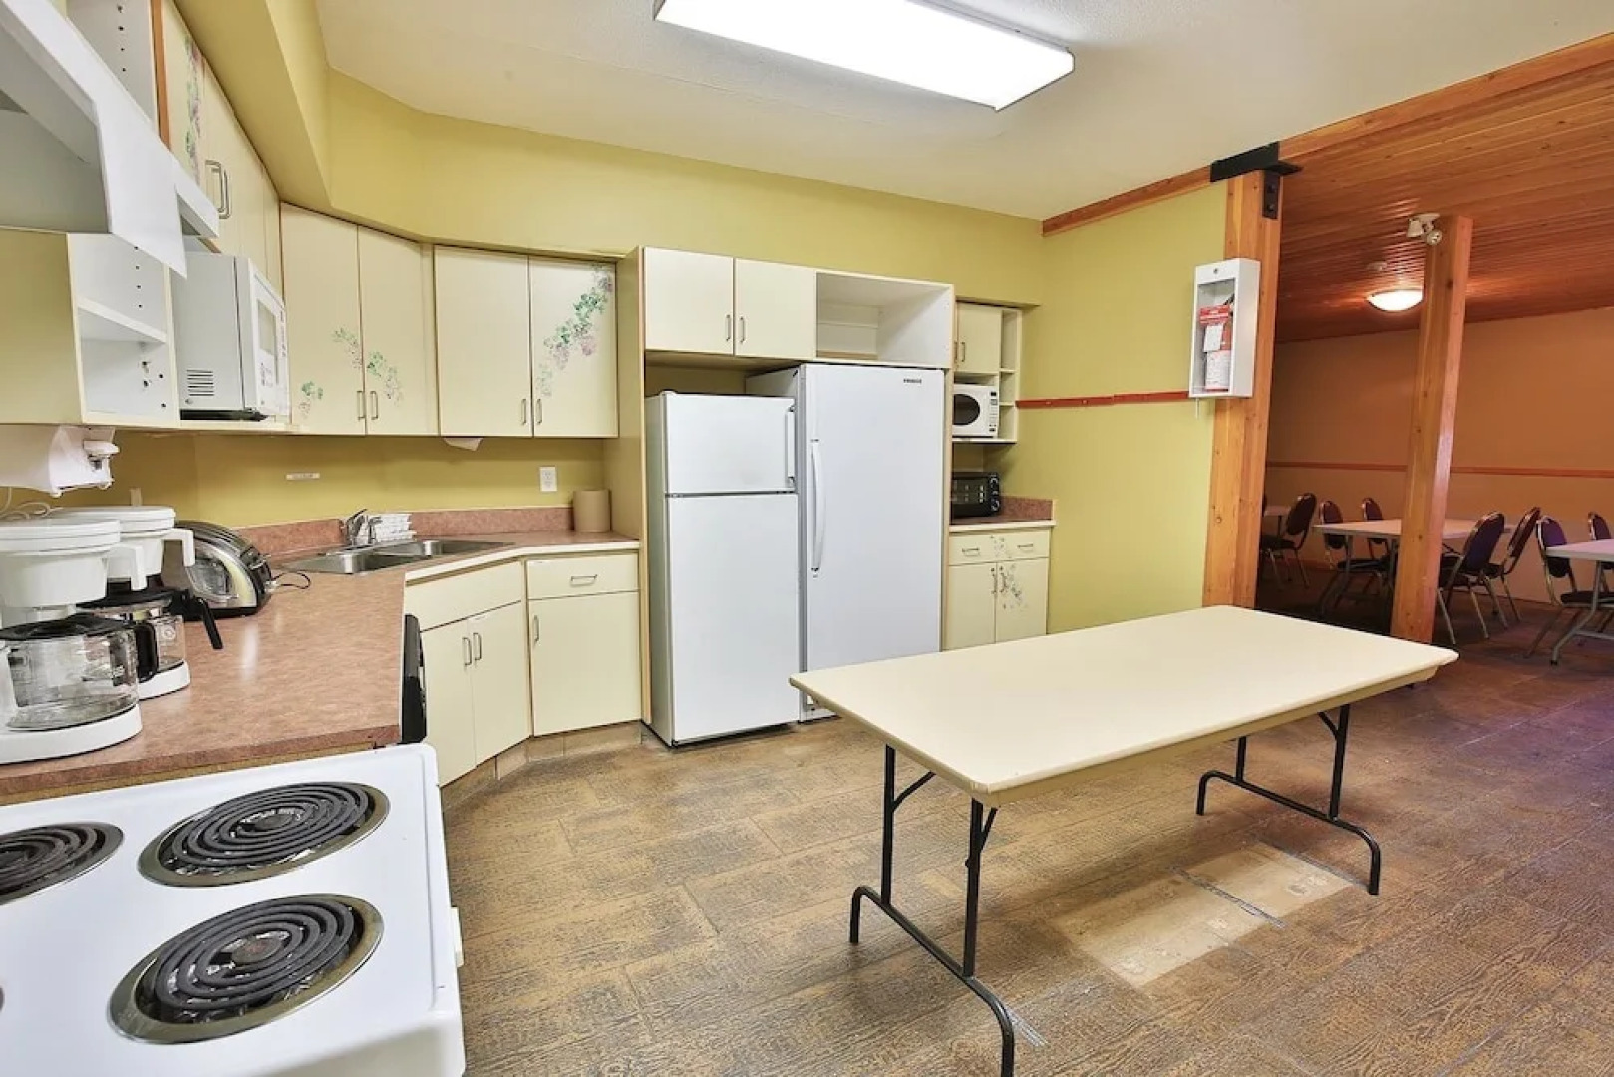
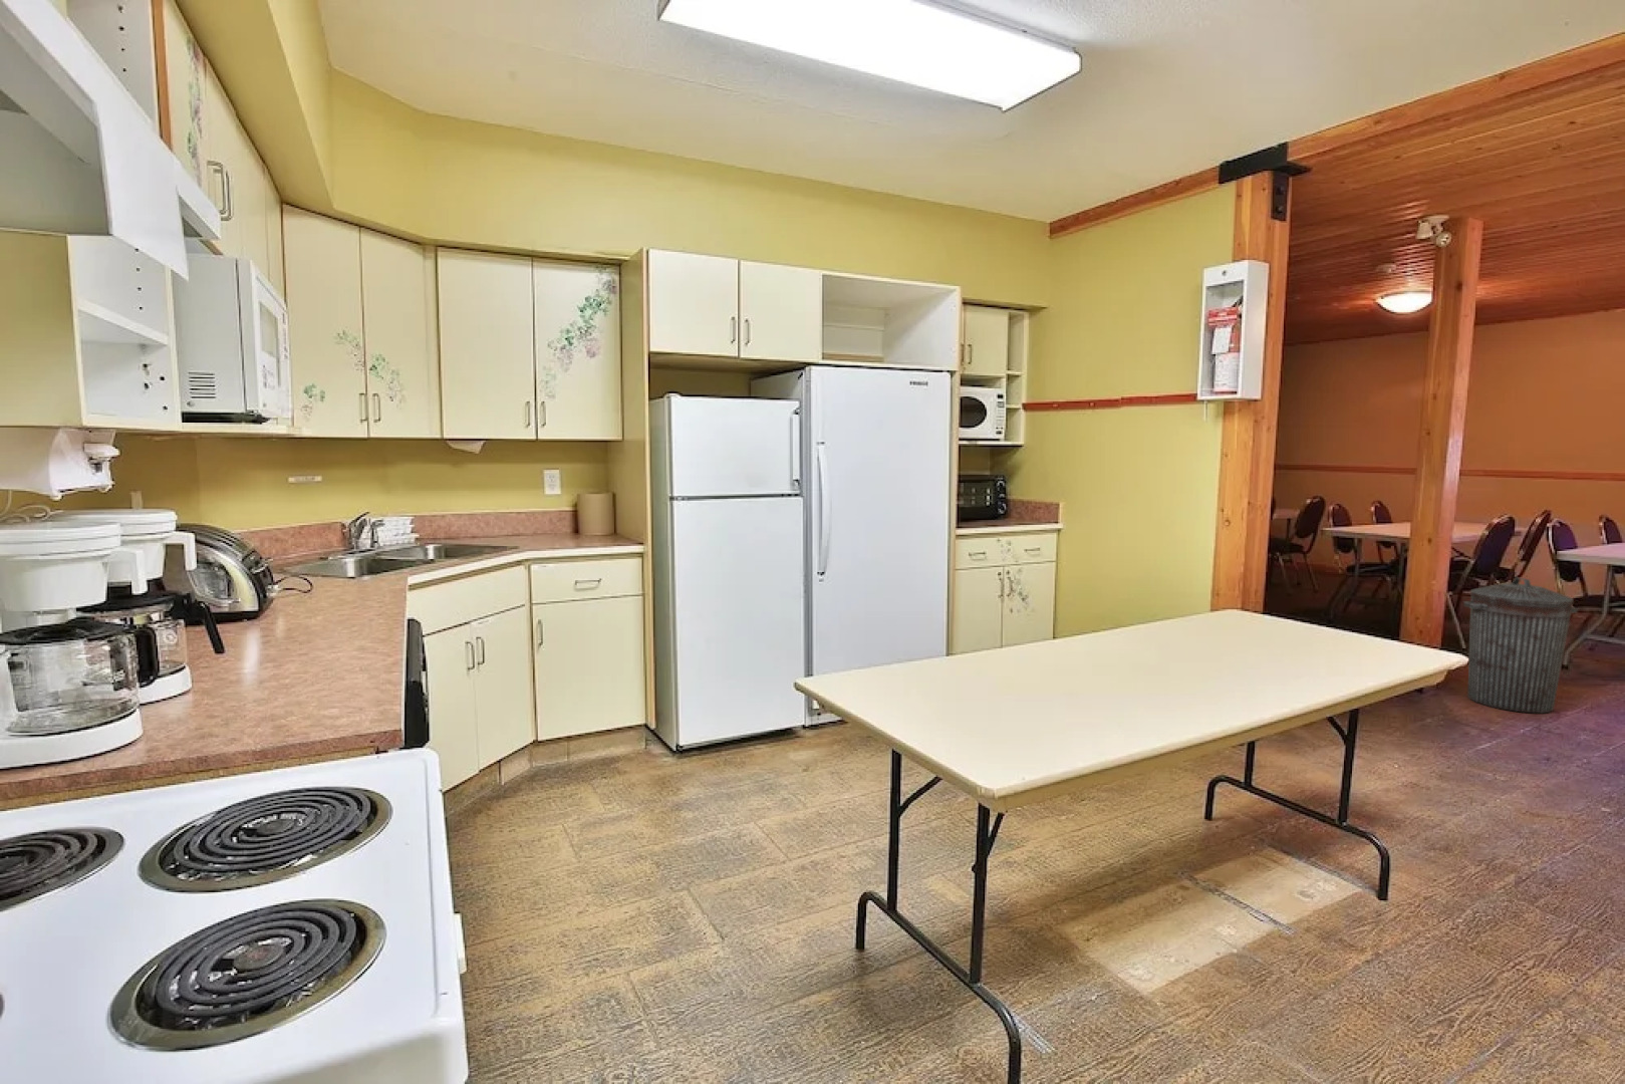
+ trash can (1515, 640)
